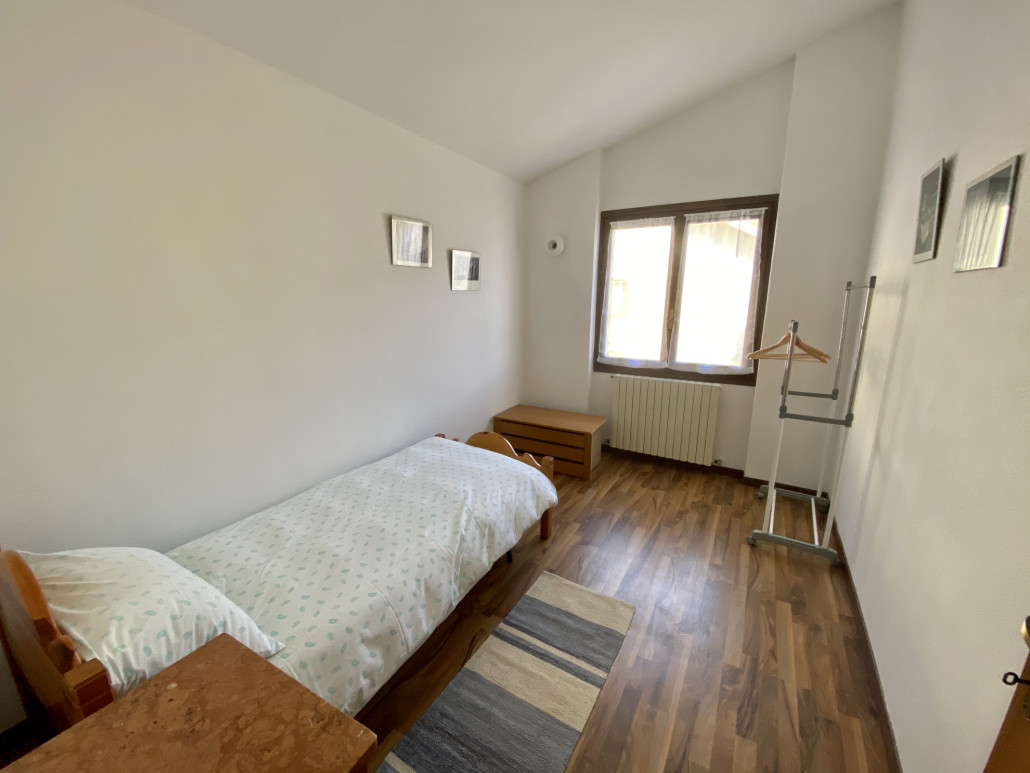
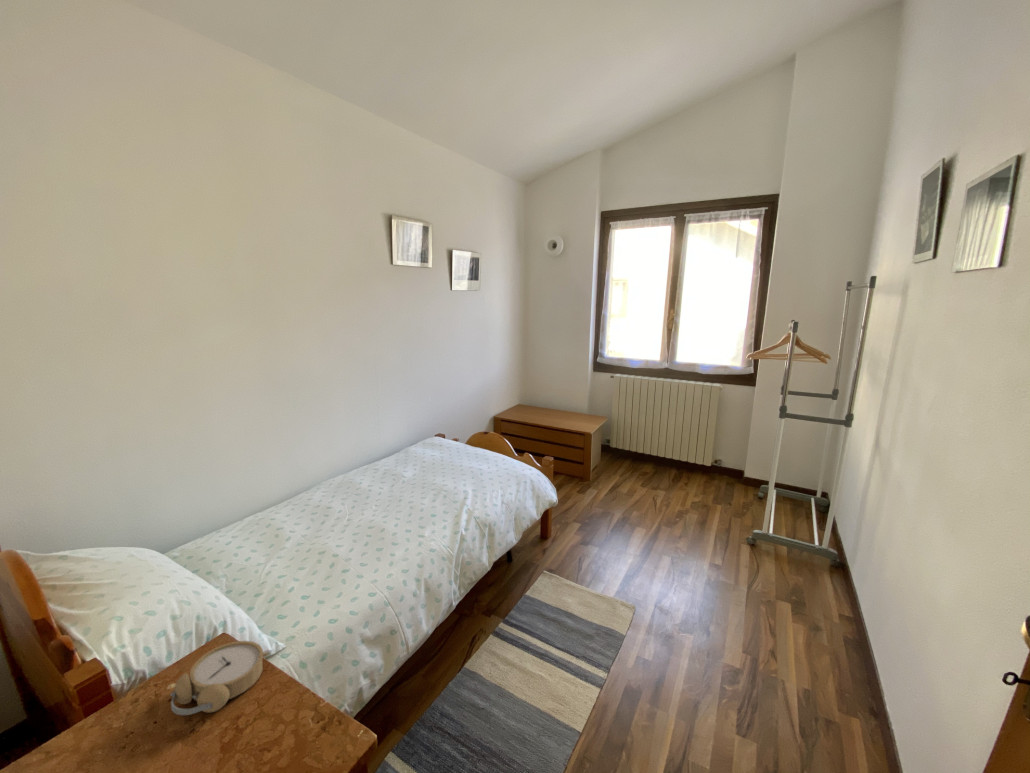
+ alarm clock (218, 675)
